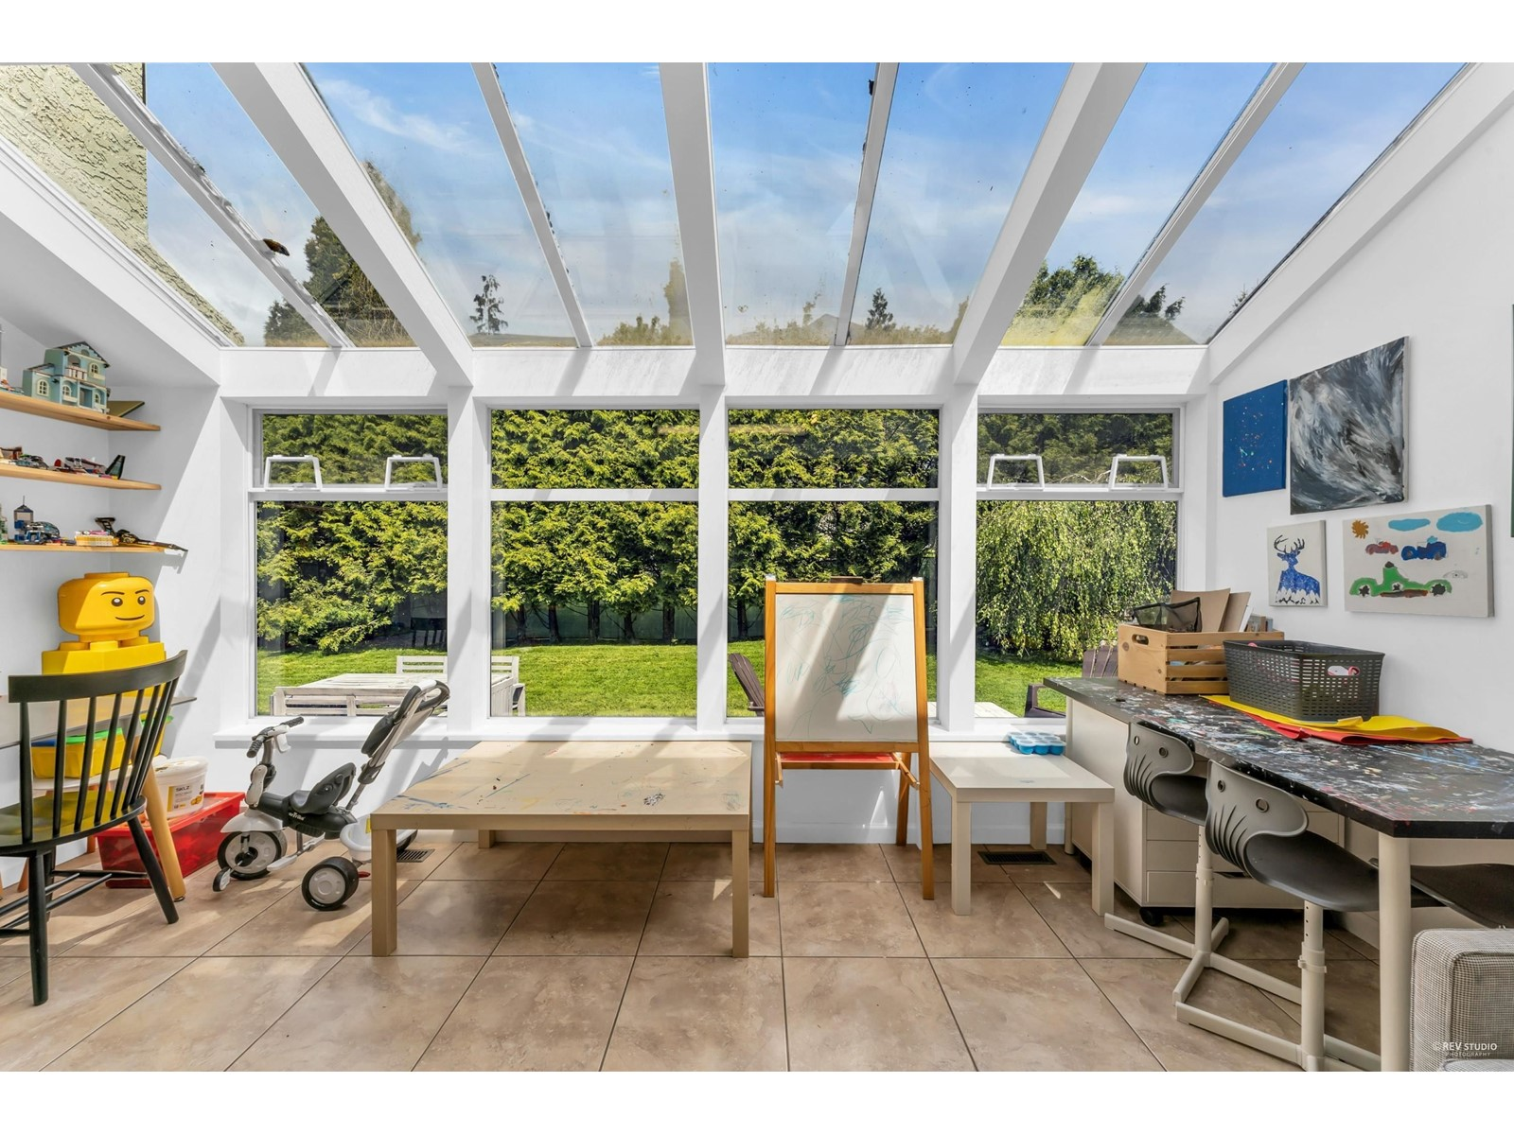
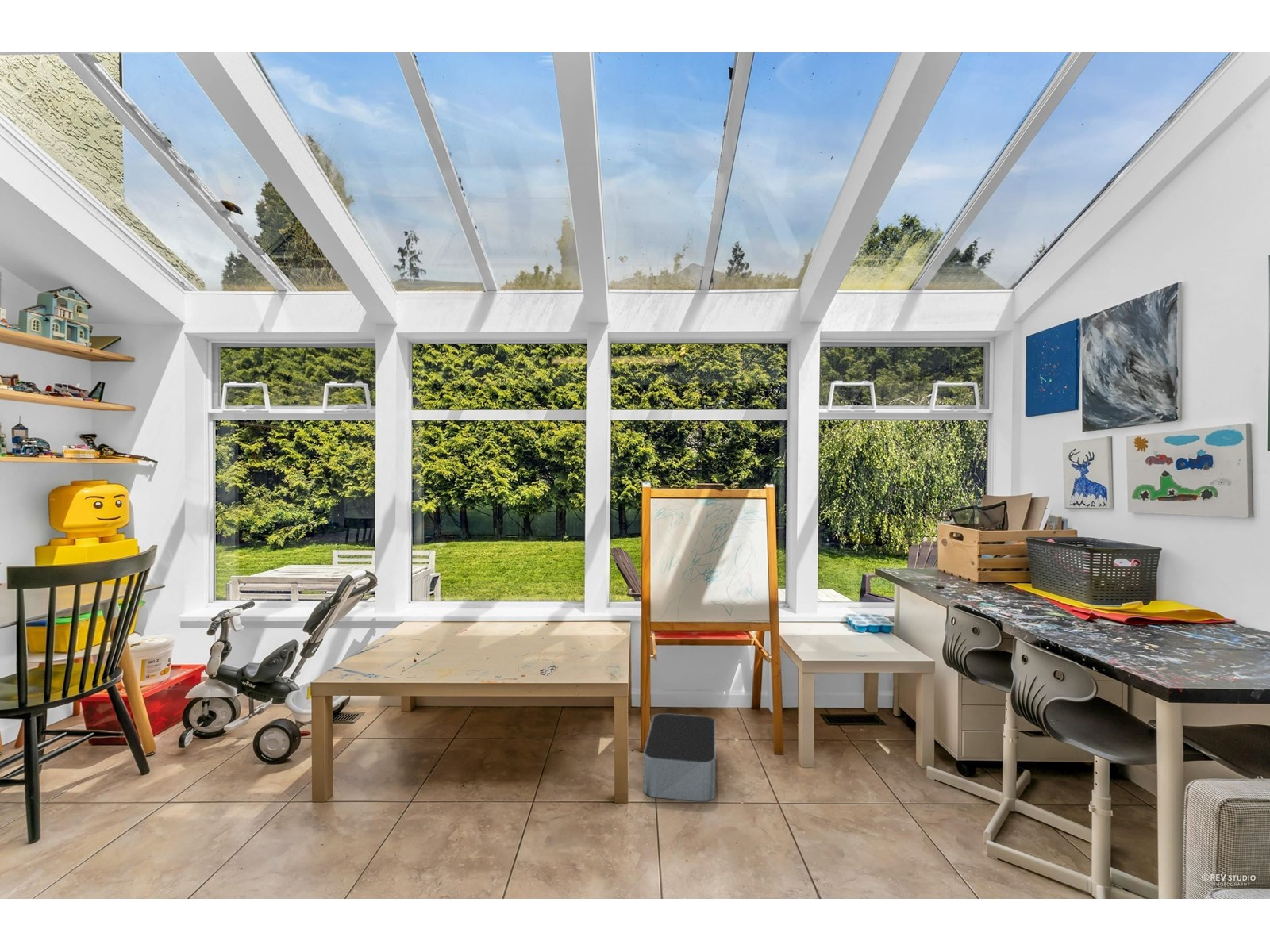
+ storage bin (681, 753)
